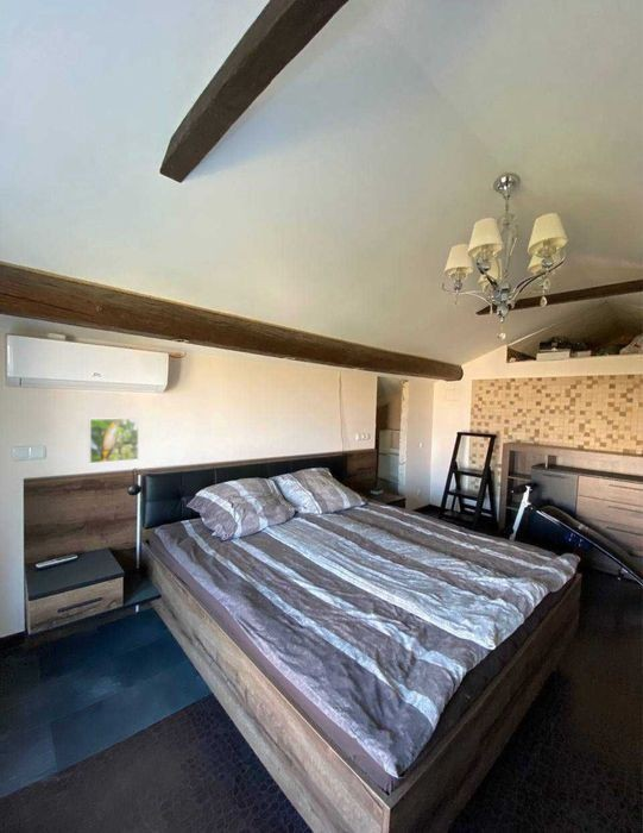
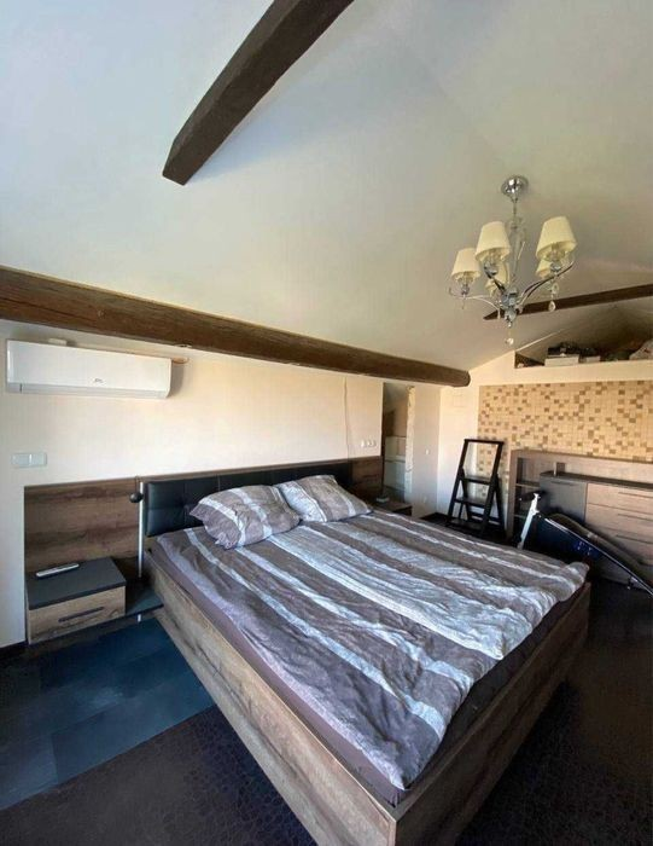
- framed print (114, 439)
